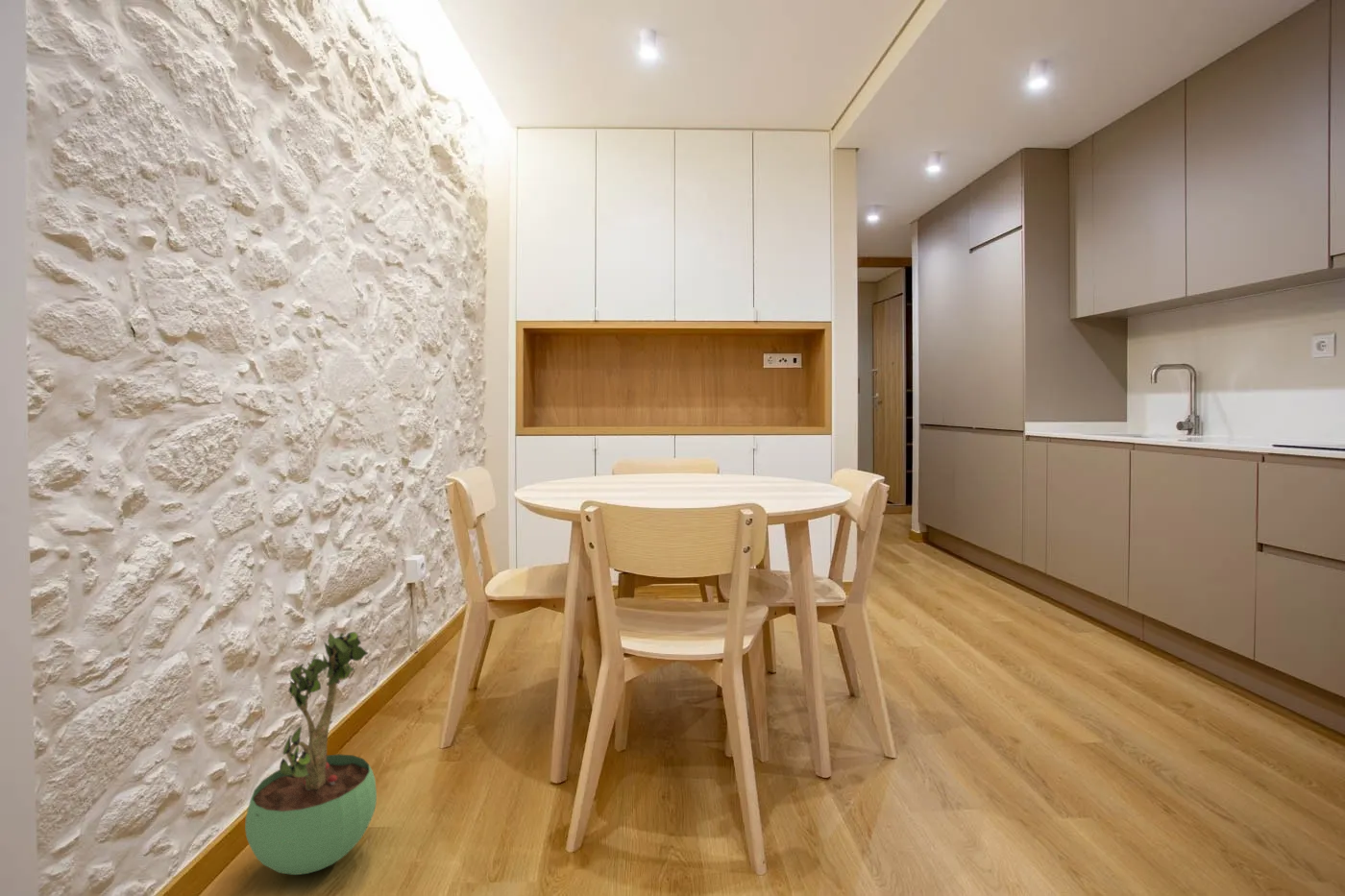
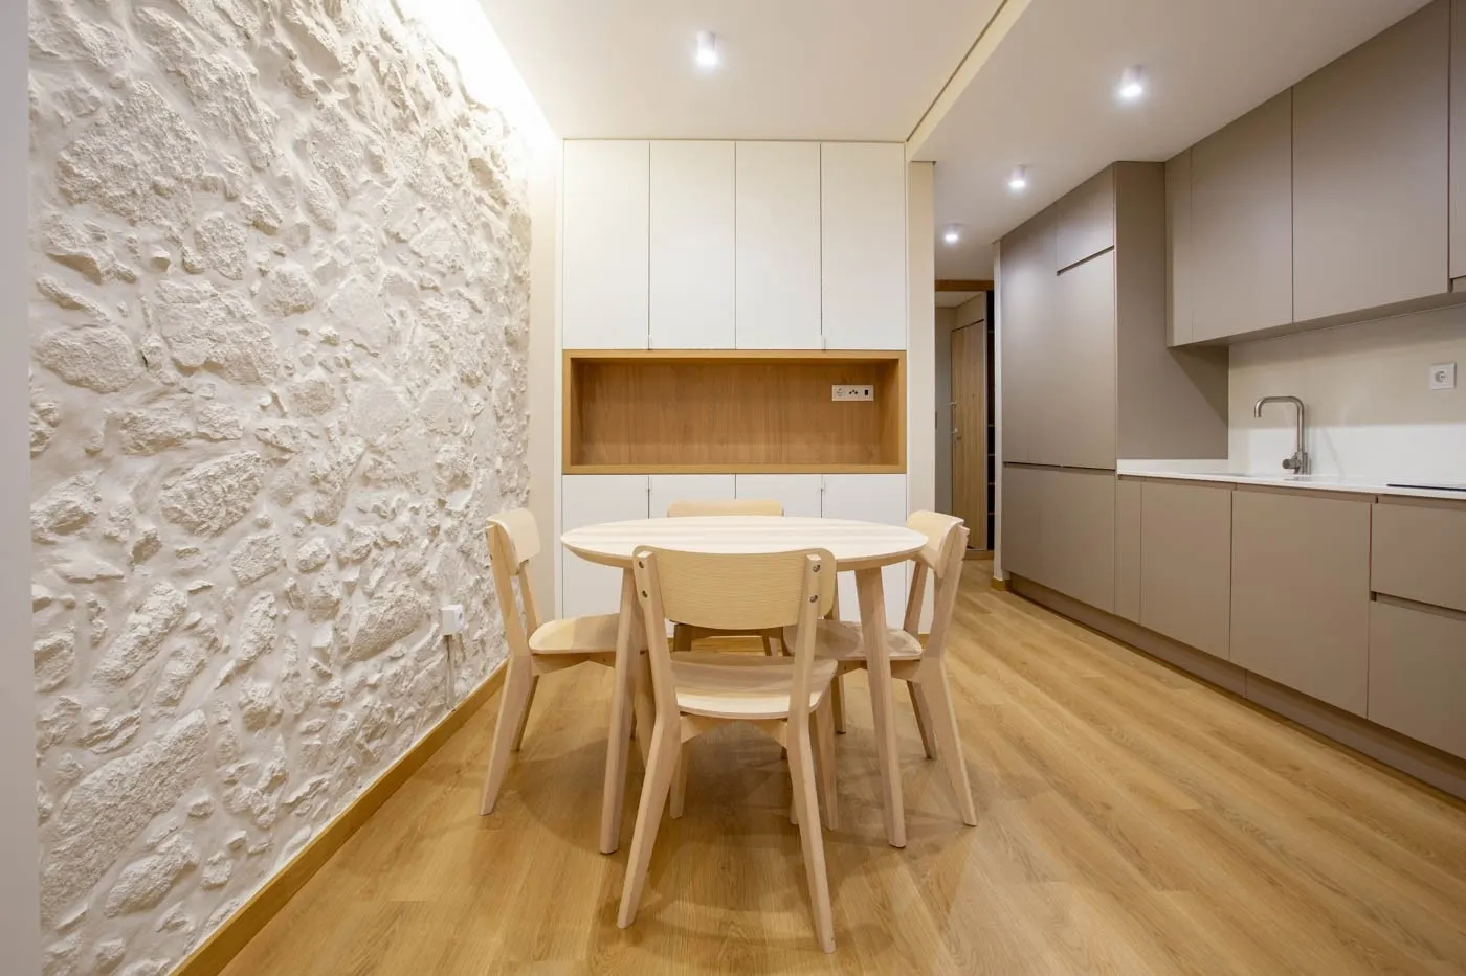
- potted plant (315, 746)
